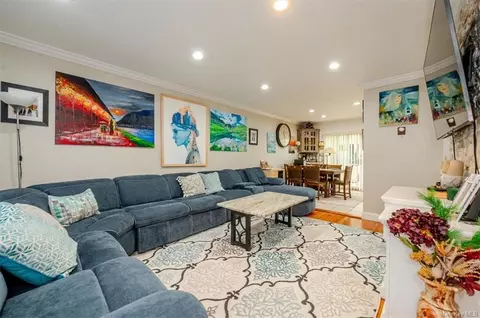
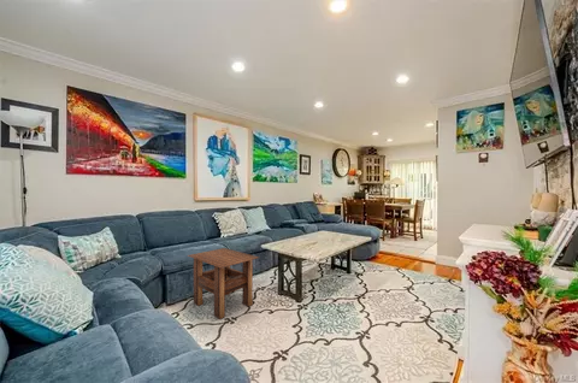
+ side table (223, 279)
